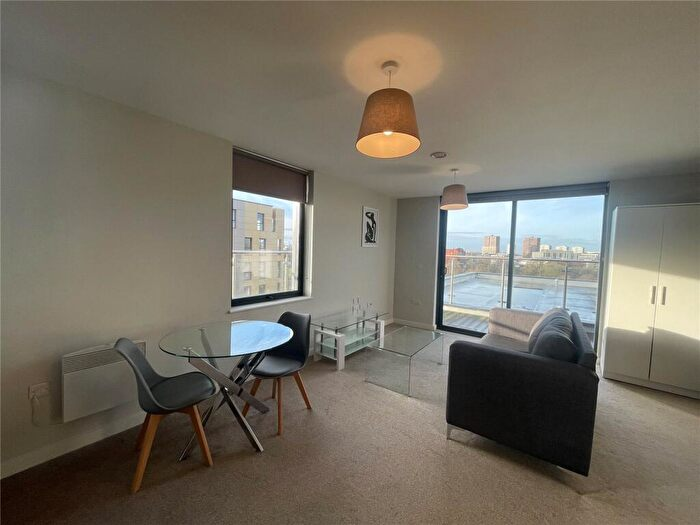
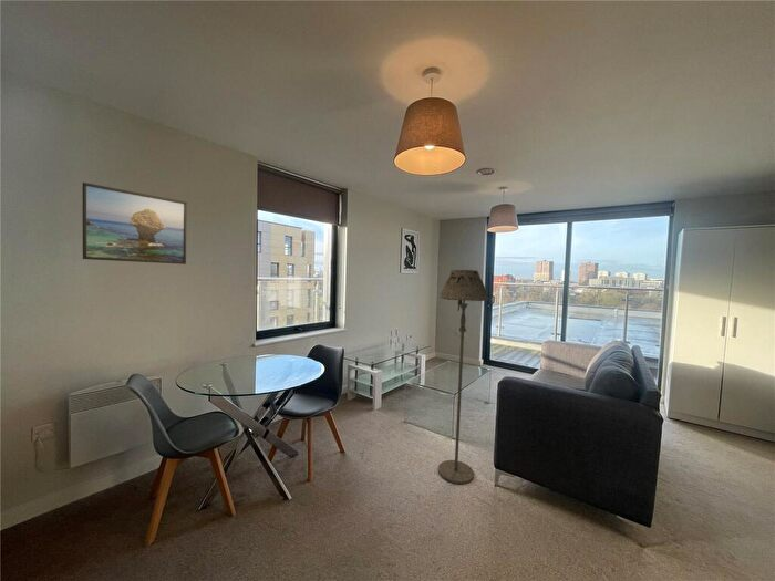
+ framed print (140, 227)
+ floor lamp (459, 372)
